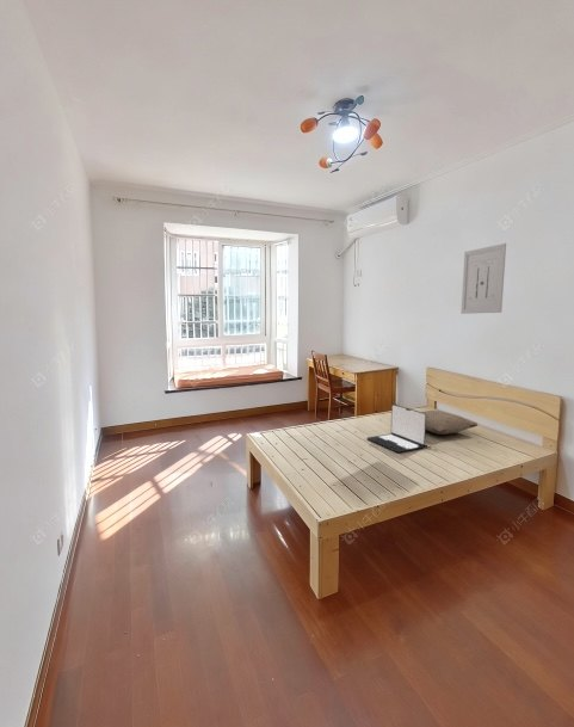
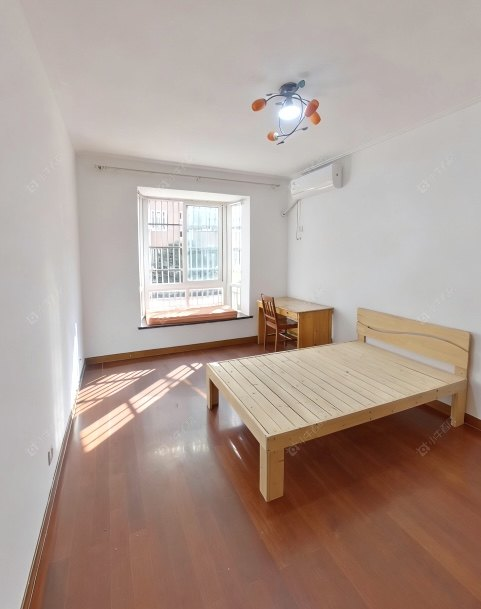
- laptop (395, 426)
- wall art (482, 281)
- pillow (437, 421)
